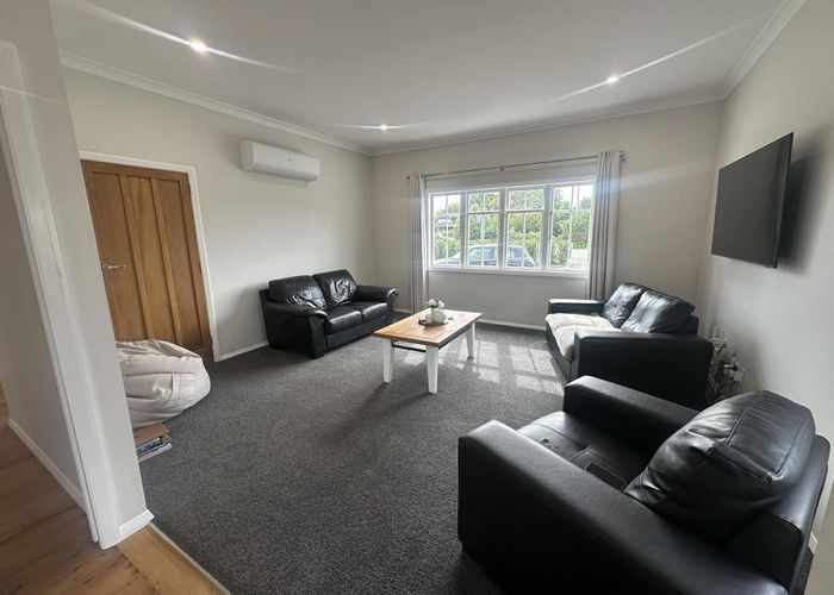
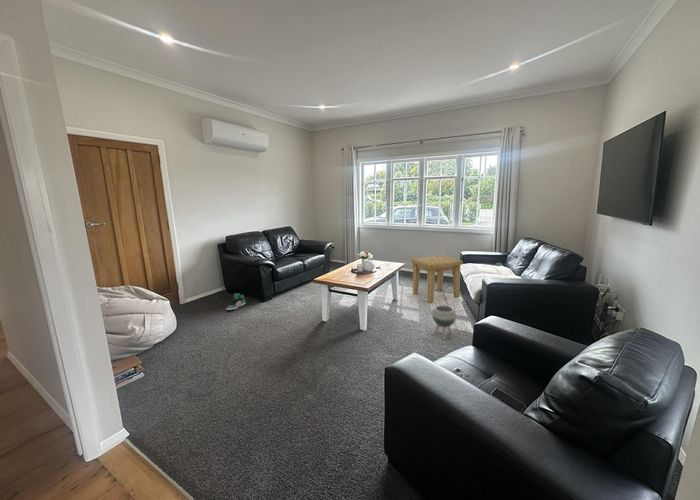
+ side table (434, 277)
+ planter (443, 322)
+ sneaker (235, 300)
